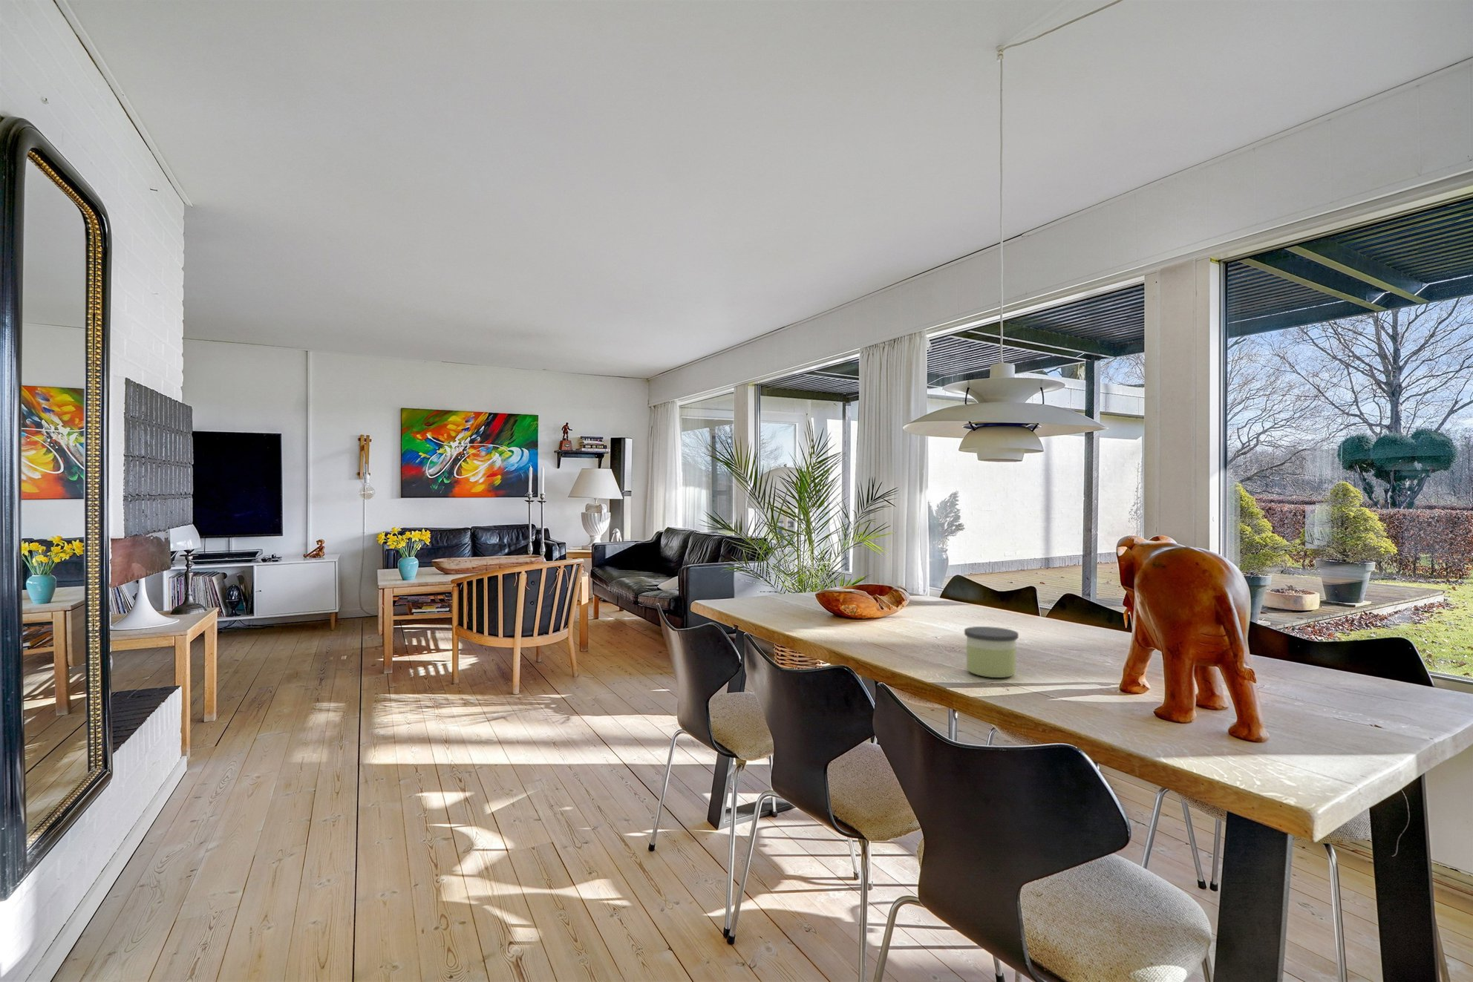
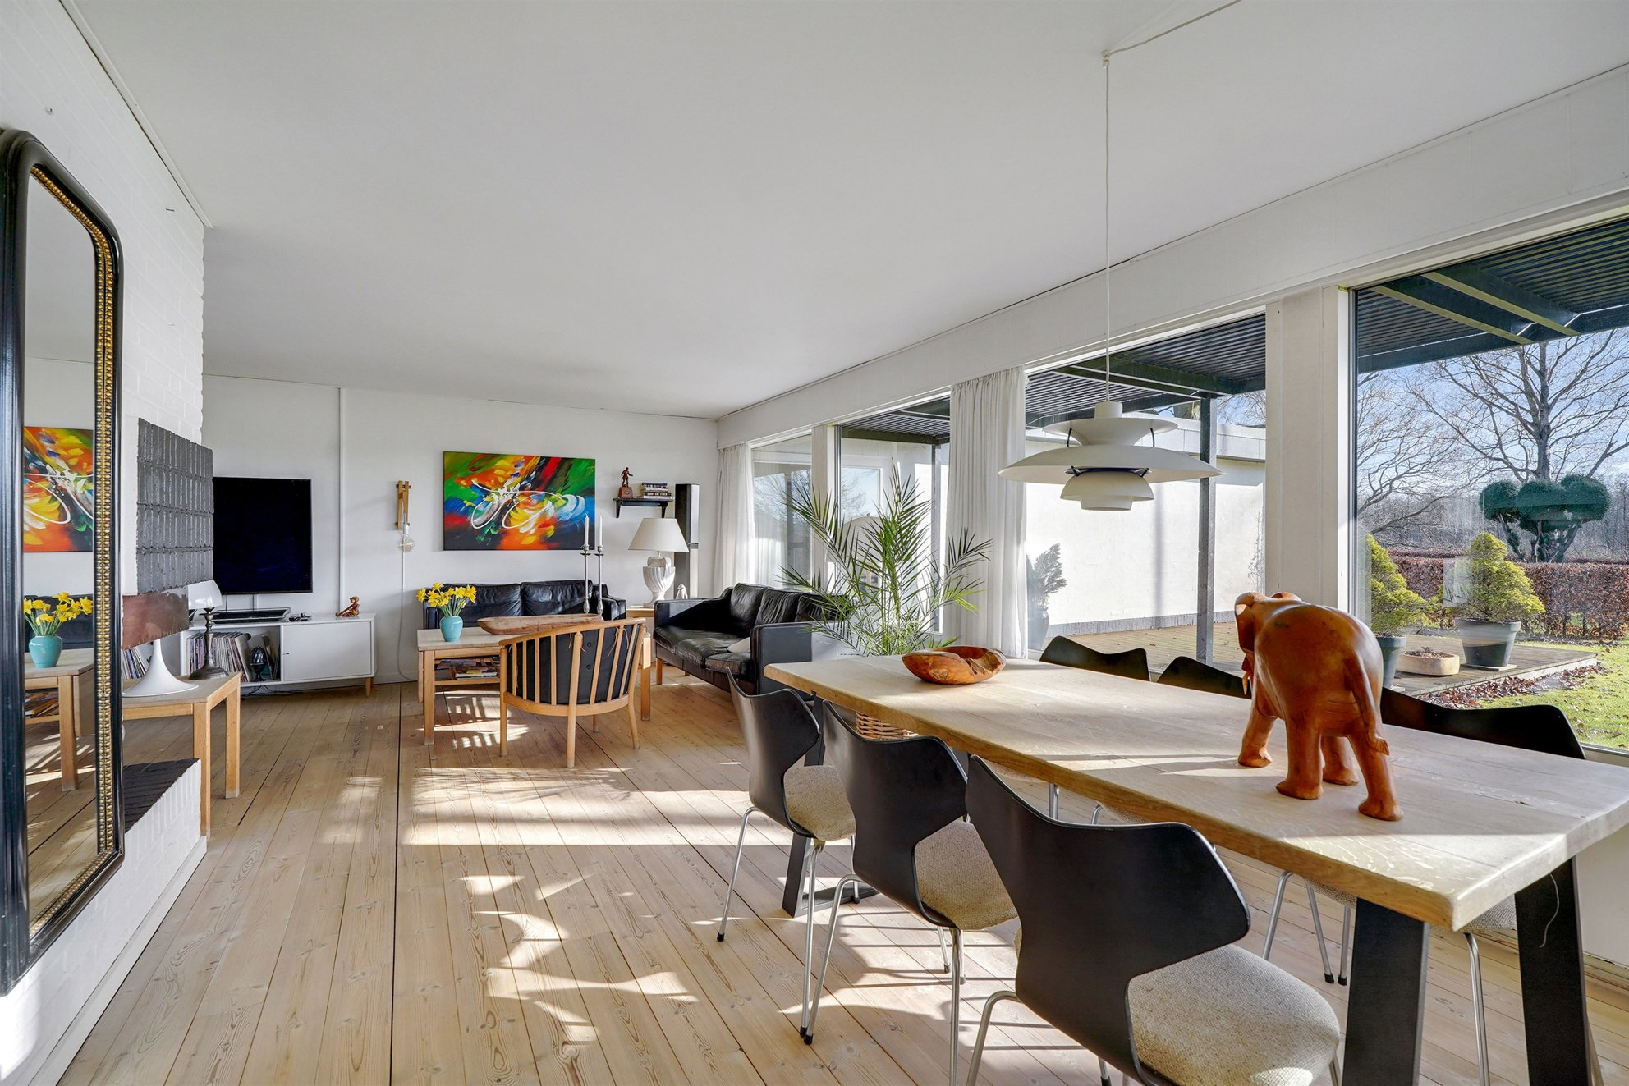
- candle (991, 652)
